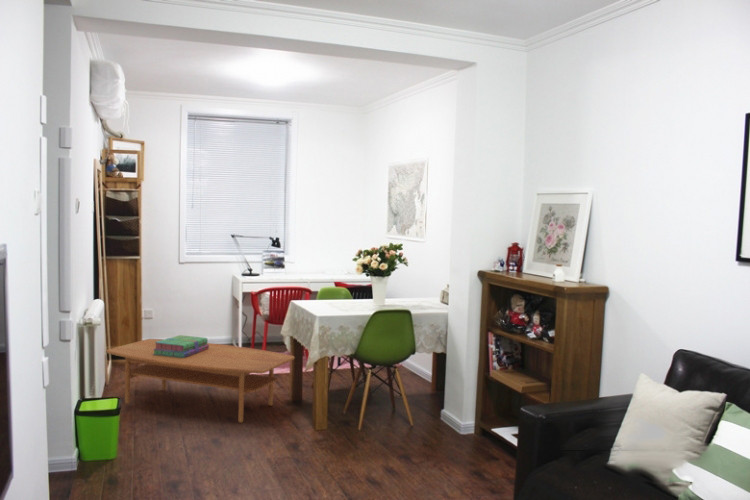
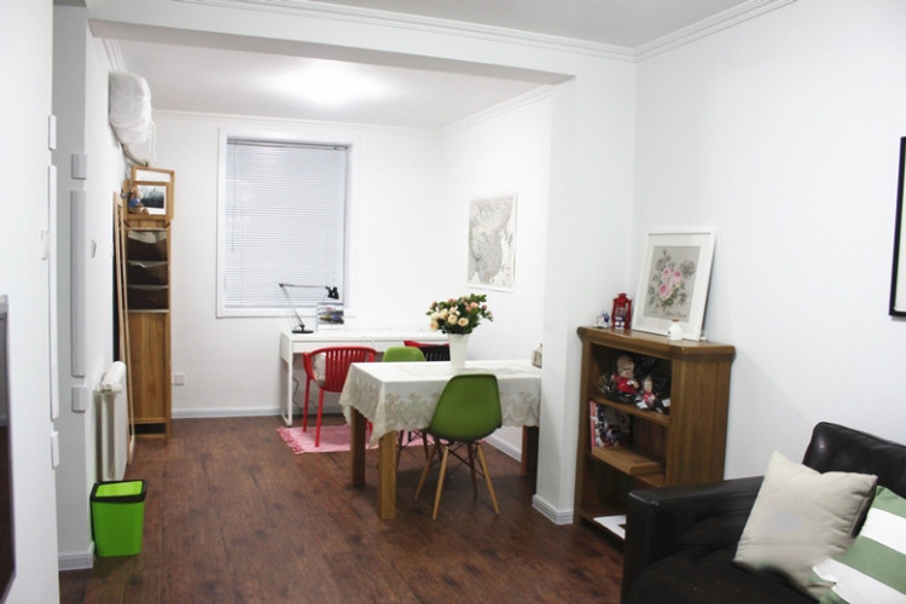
- coffee table (199, 379)
- stack of books (181, 345)
